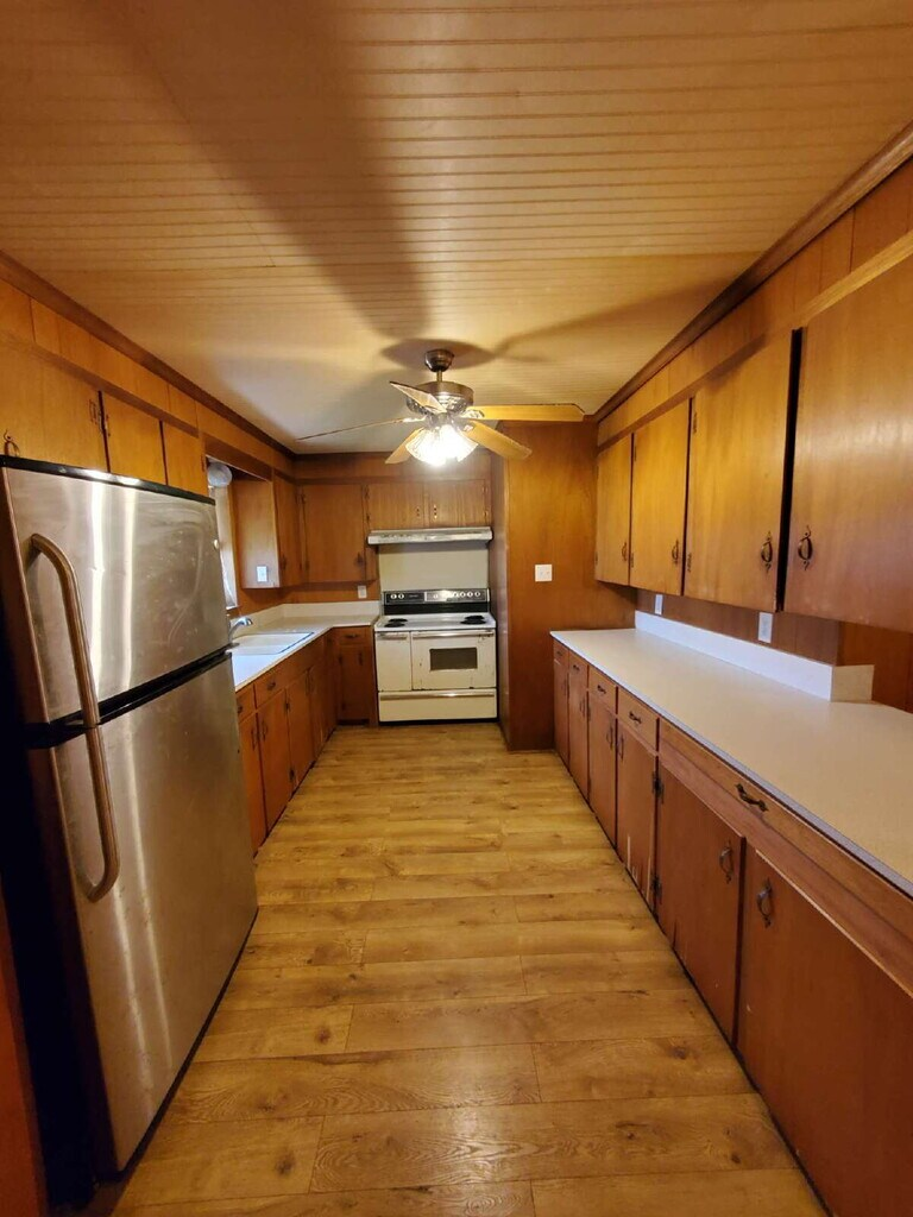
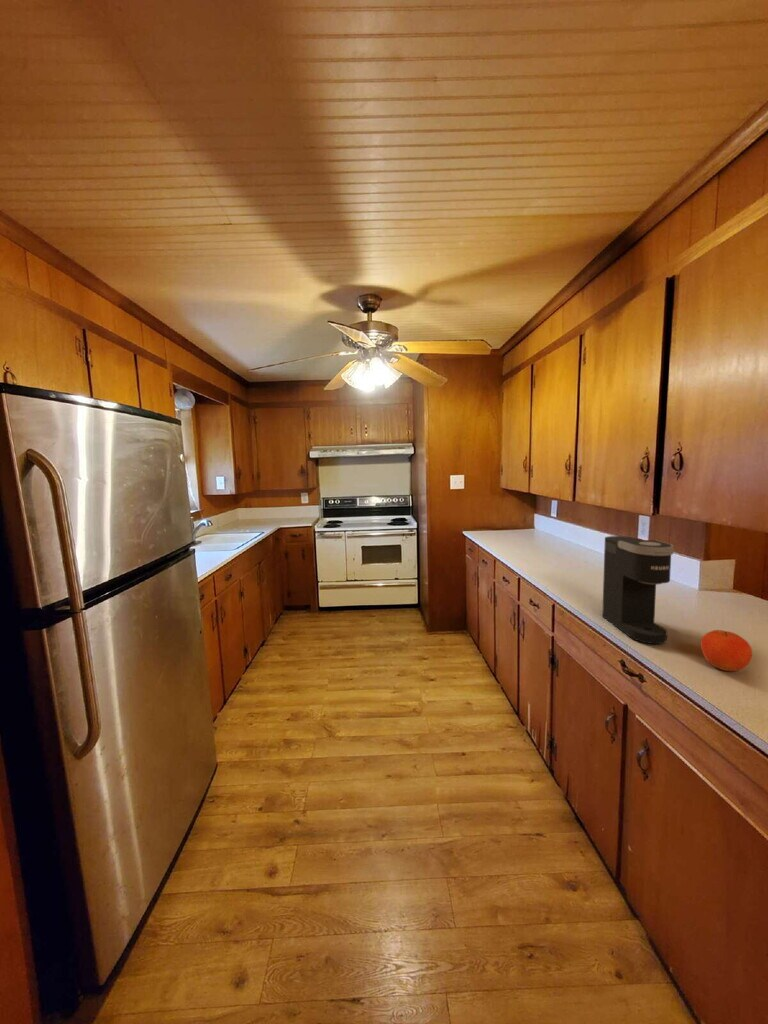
+ coffee maker (634, 584)
+ fruit (725, 650)
